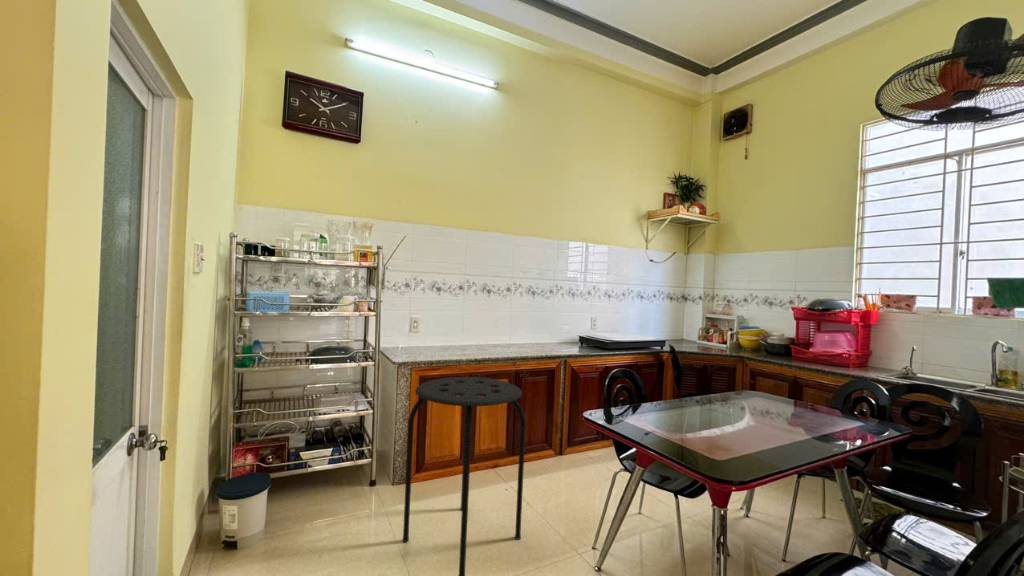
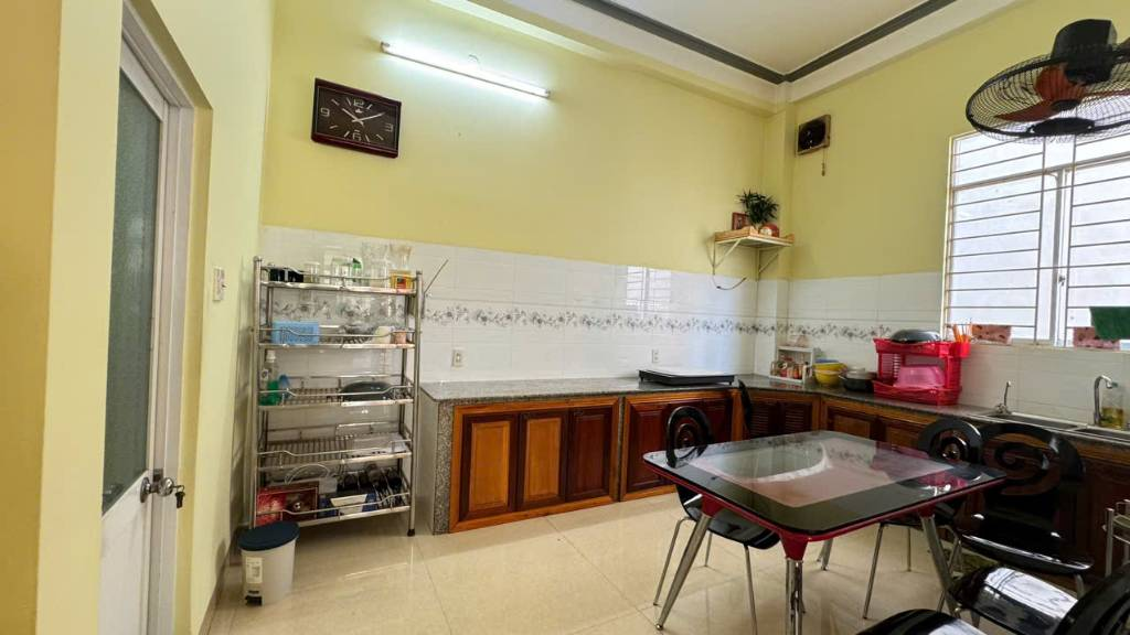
- stool (465, 463)
